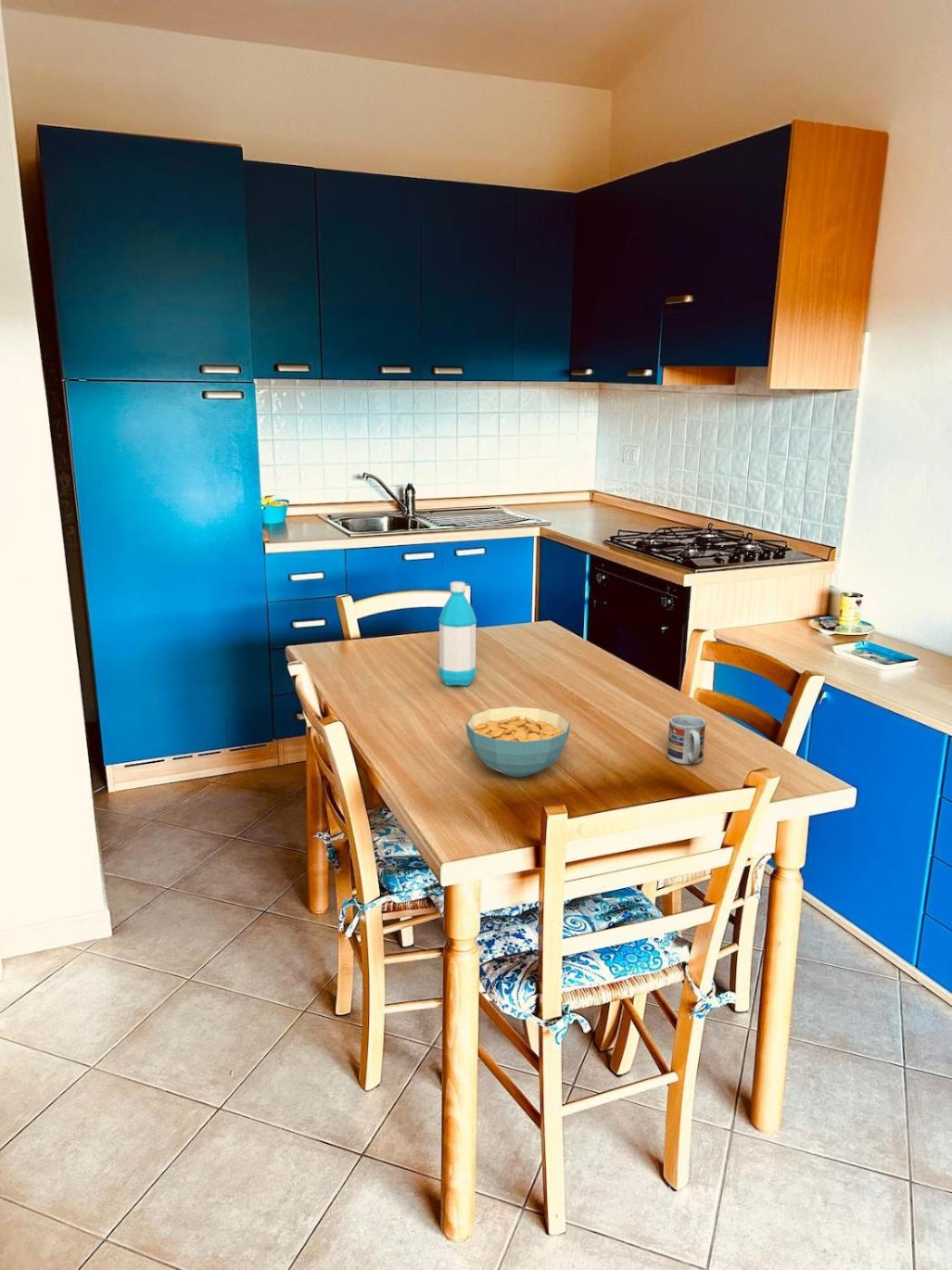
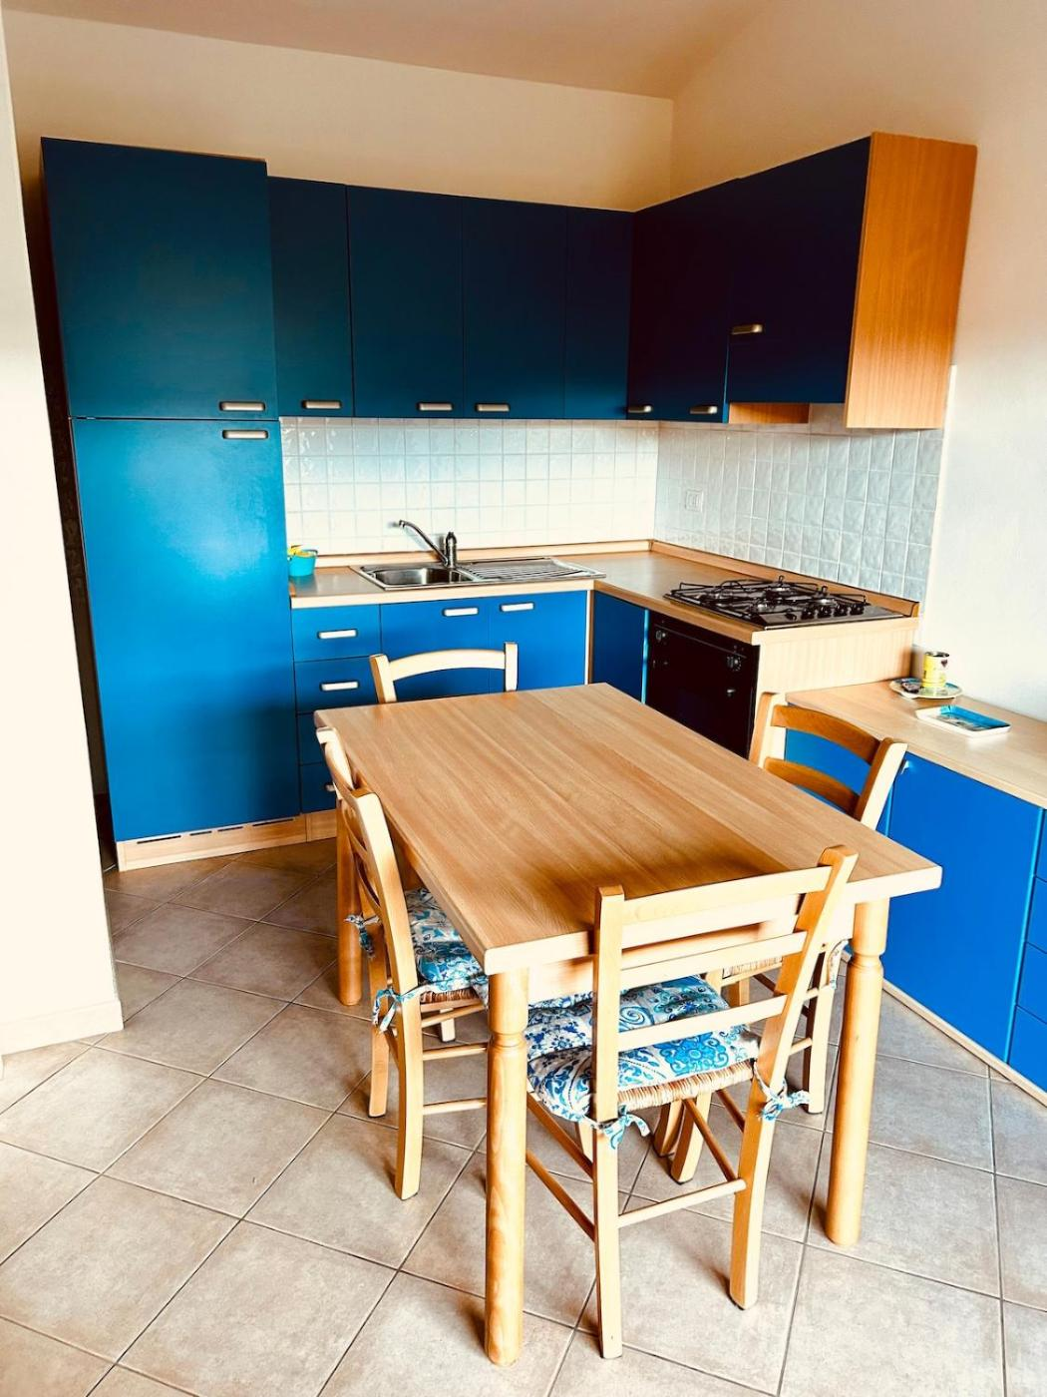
- cup (688, 741)
- water bottle (457, 633)
- cereal bowl (518, 747)
